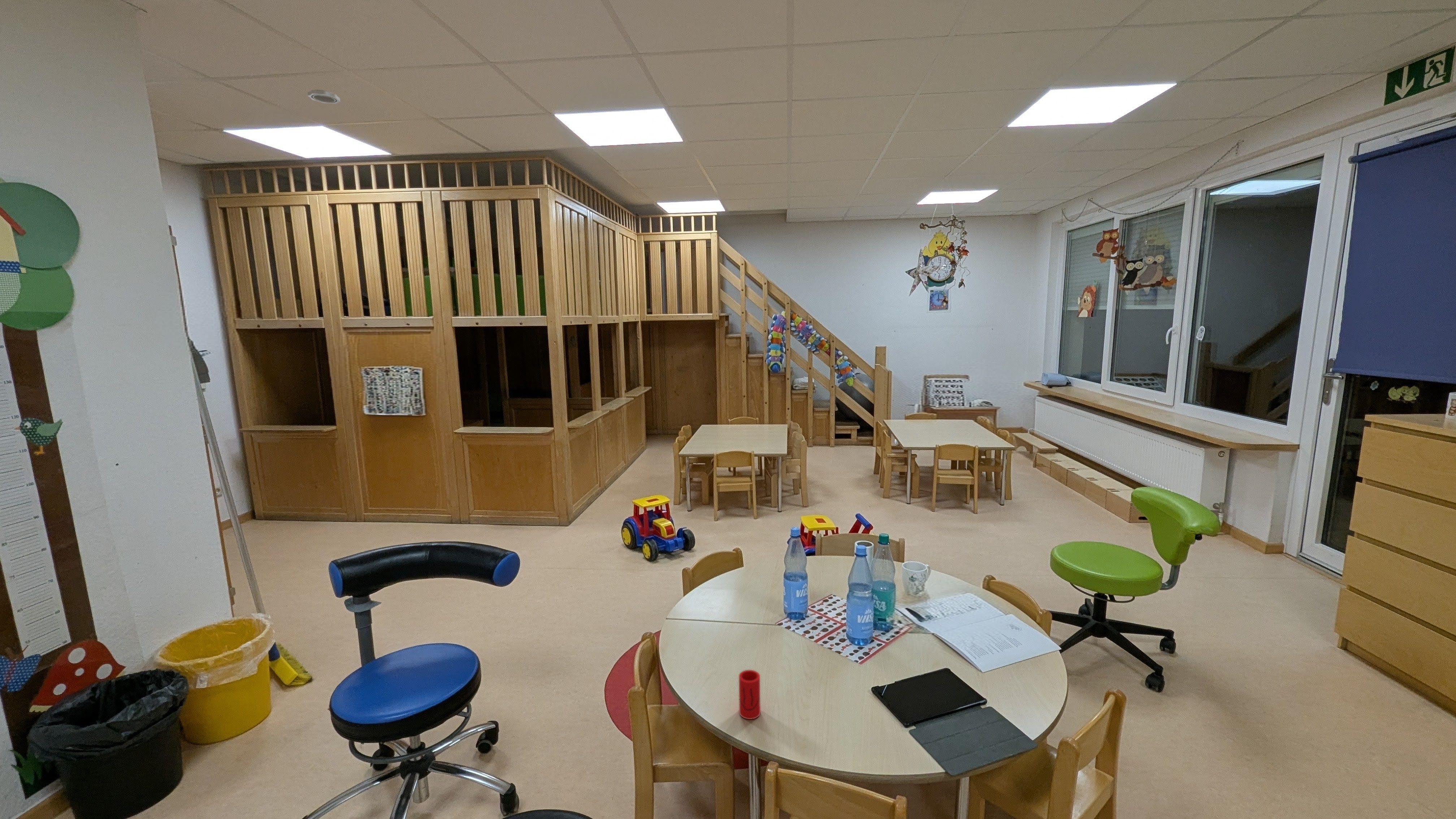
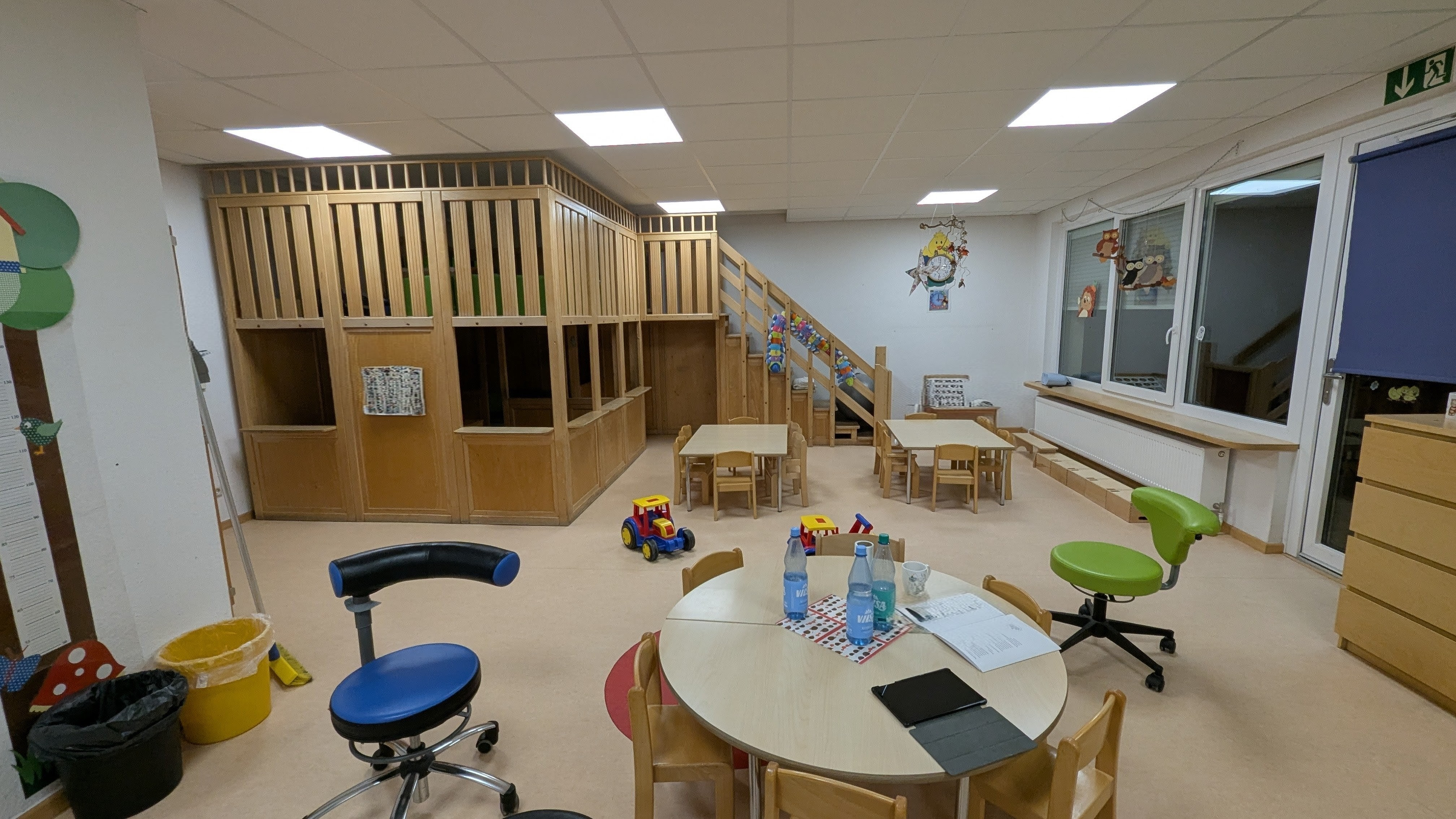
- smoke detector (324, 95)
- cup (750, 694)
